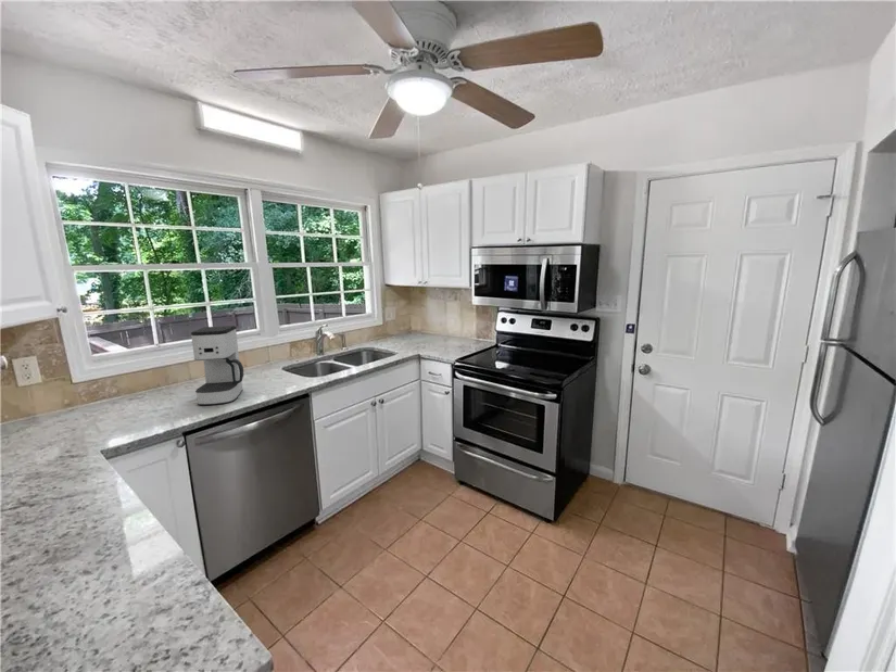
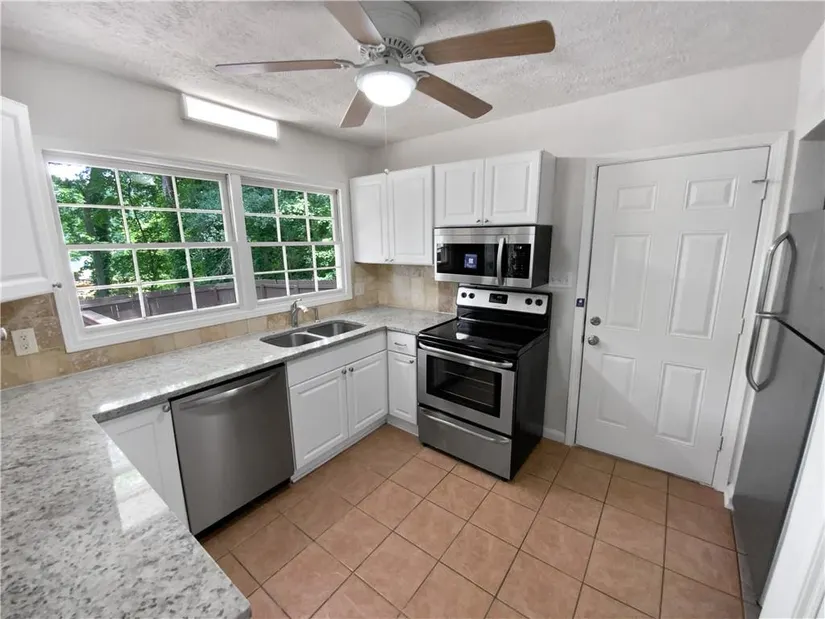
- coffee maker (219, 364)
